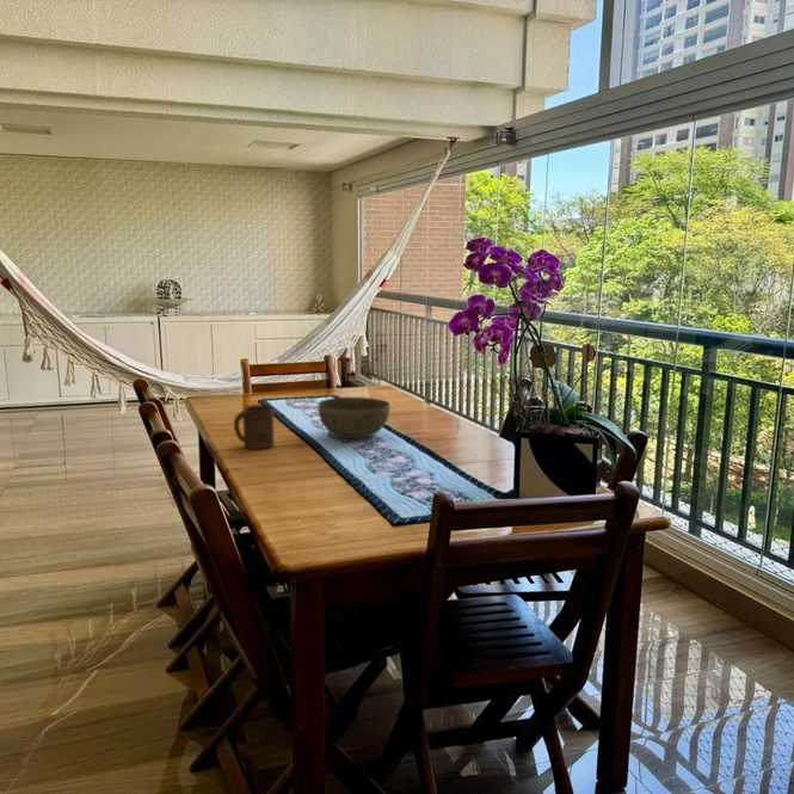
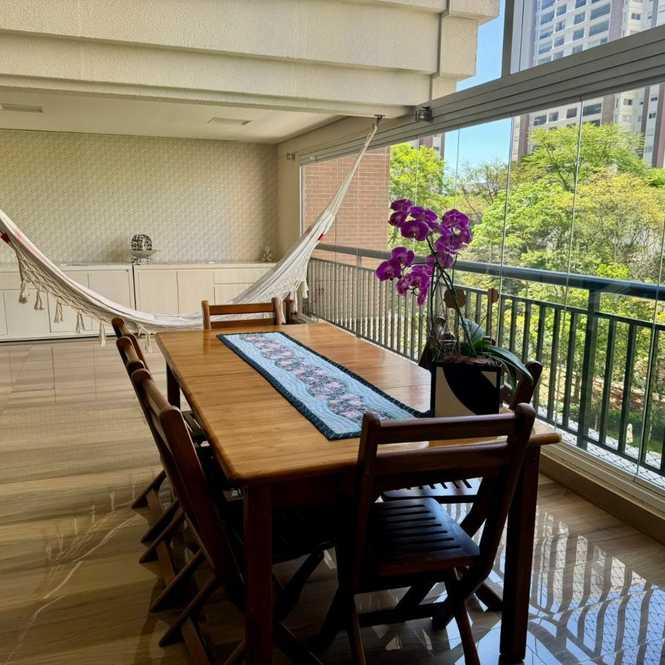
- cup (256, 427)
- bowl (353, 419)
